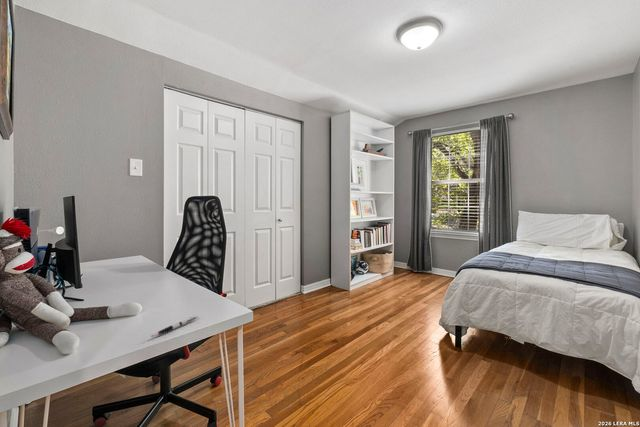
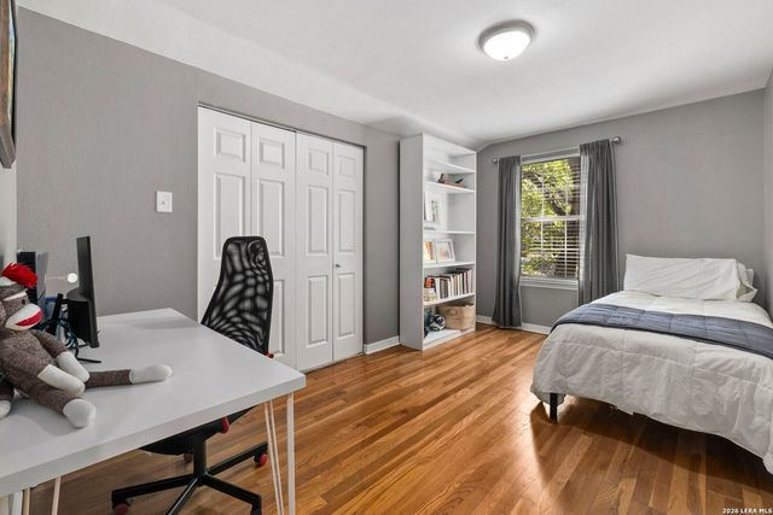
- pen (176, 325)
